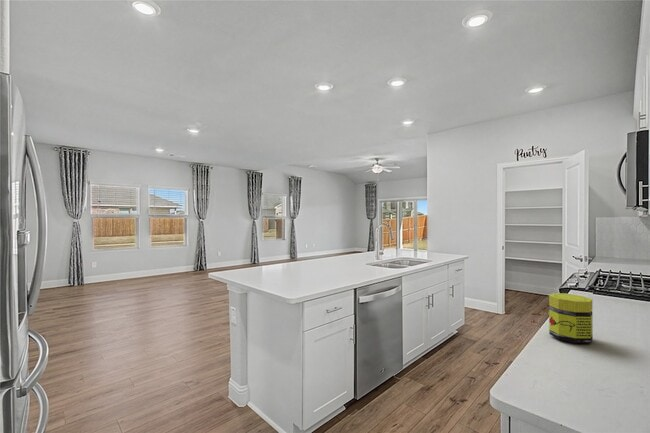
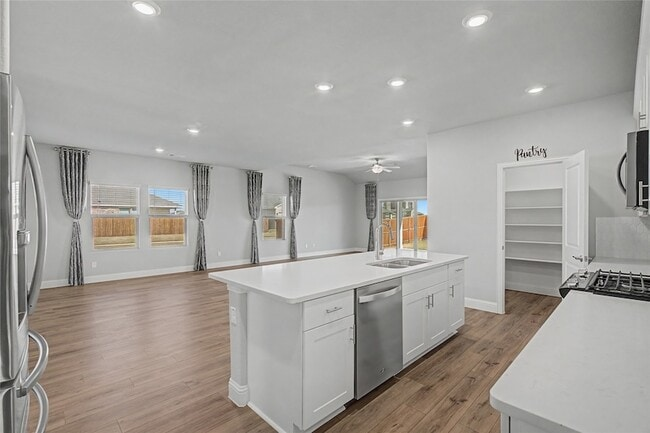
- jar (570, 317)
